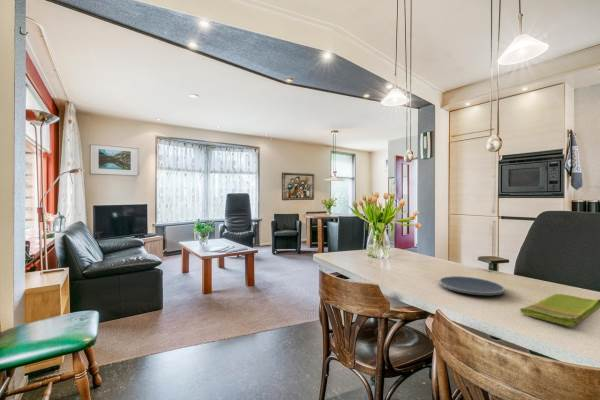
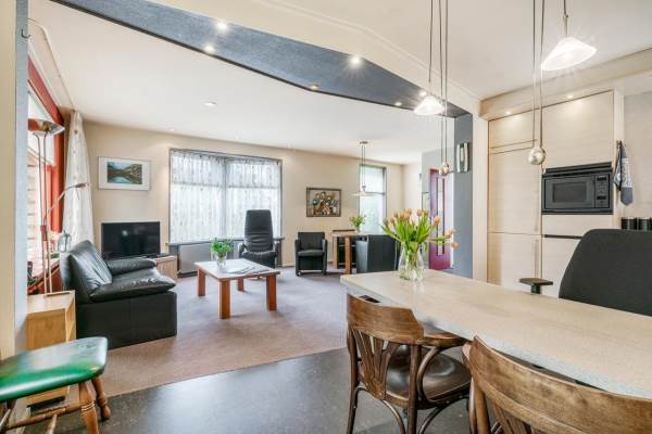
- plate (470, 285)
- dish towel (562, 306)
